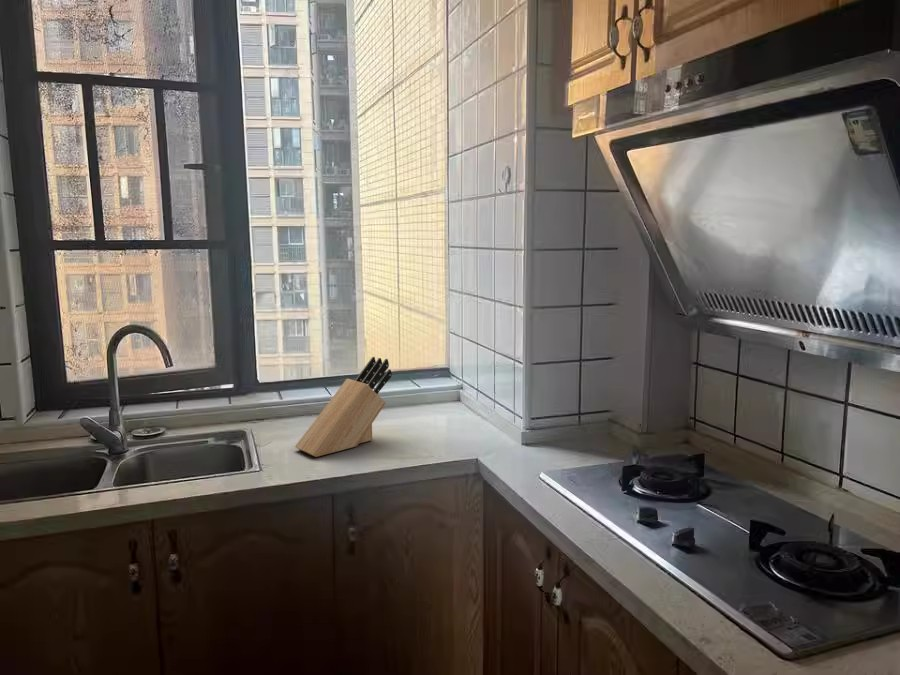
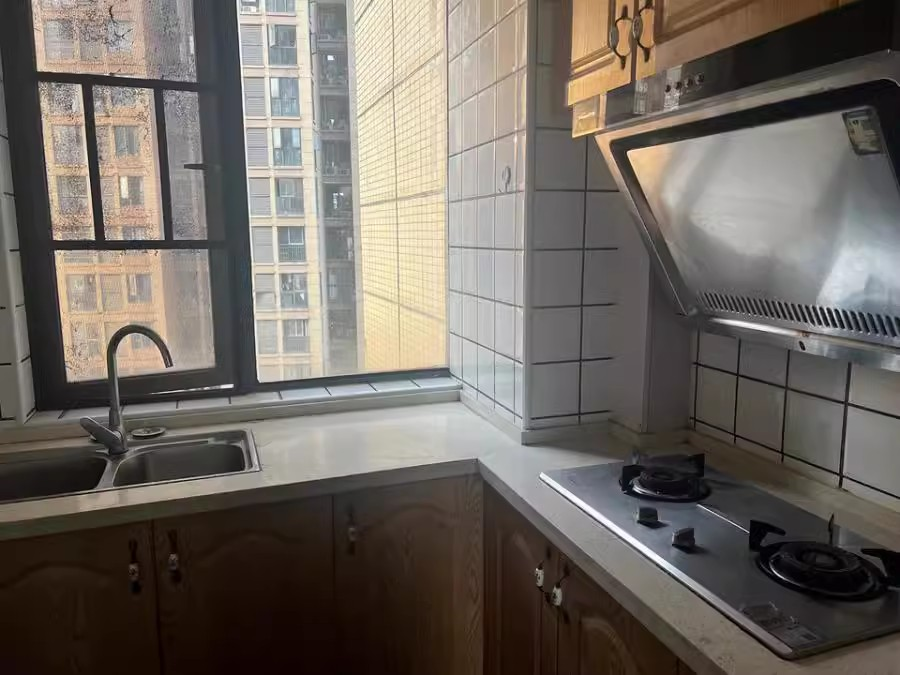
- knife block (347, 402)
